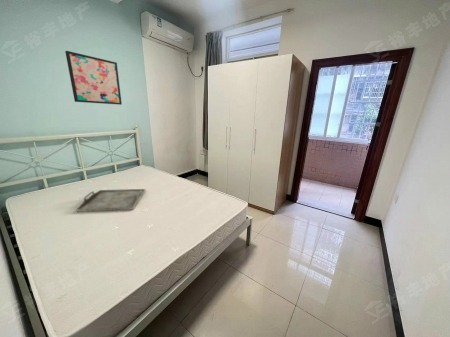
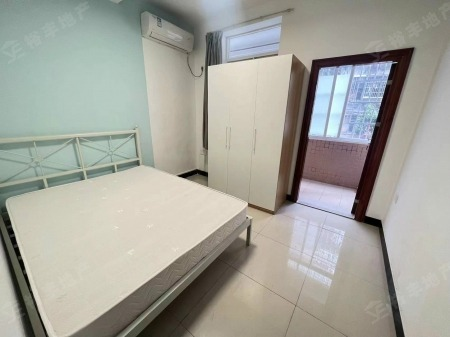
- wall art (96, 81)
- serving tray (115, 196)
